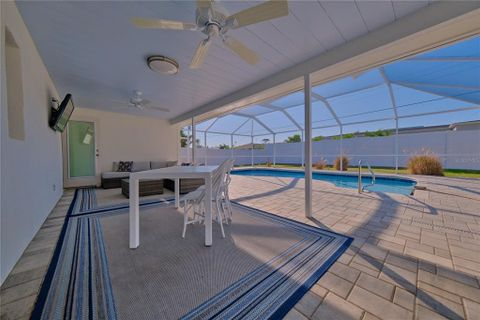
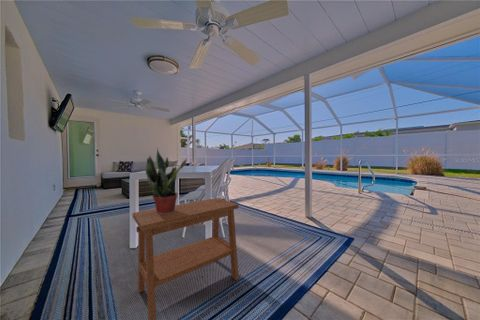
+ potted plant (169, 179)
+ side table (190, 246)
